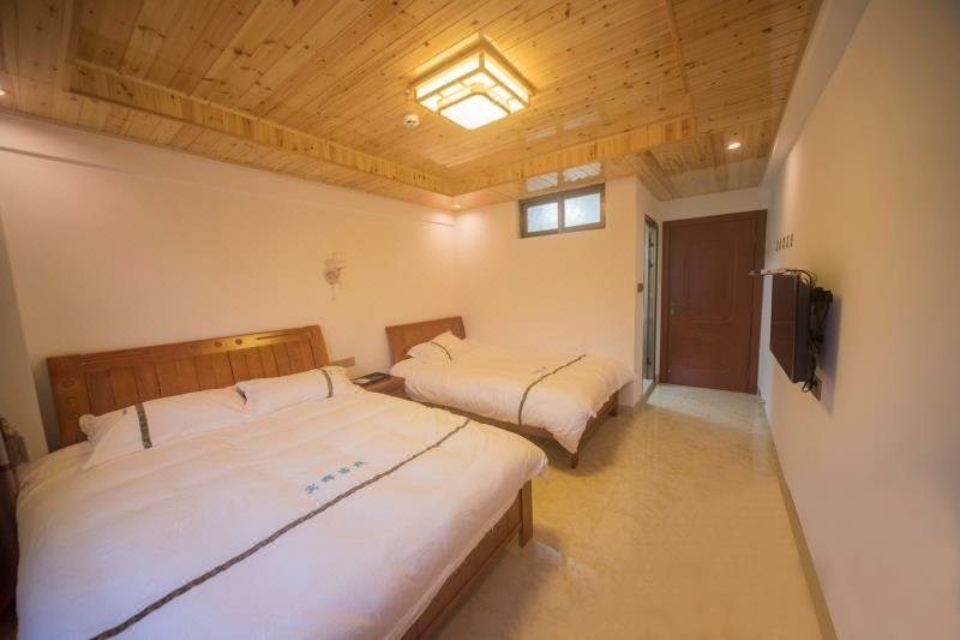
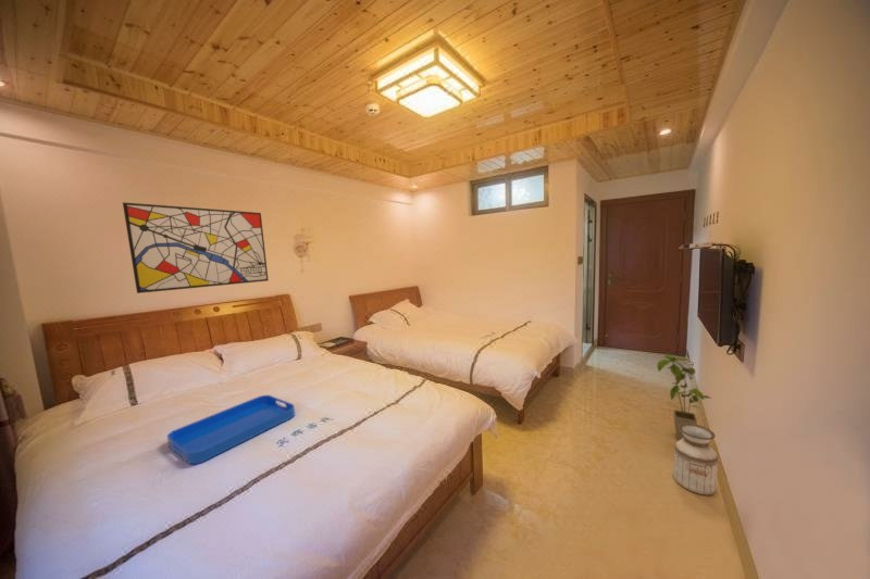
+ wall art (207, 248)
+ planter (695, 456)
+ serving tray (236, 424)
+ house plant (680, 400)
